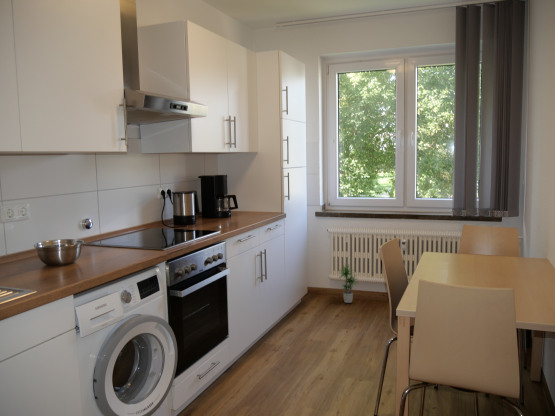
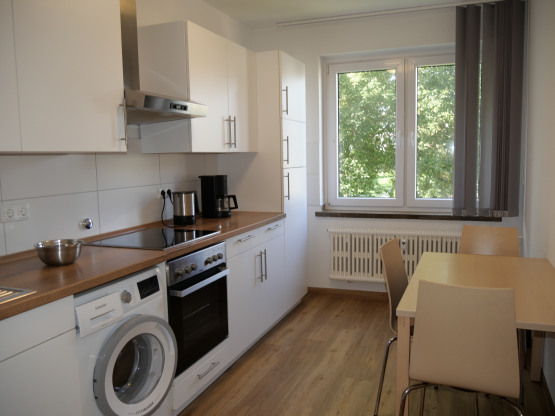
- potted plant (347, 282)
